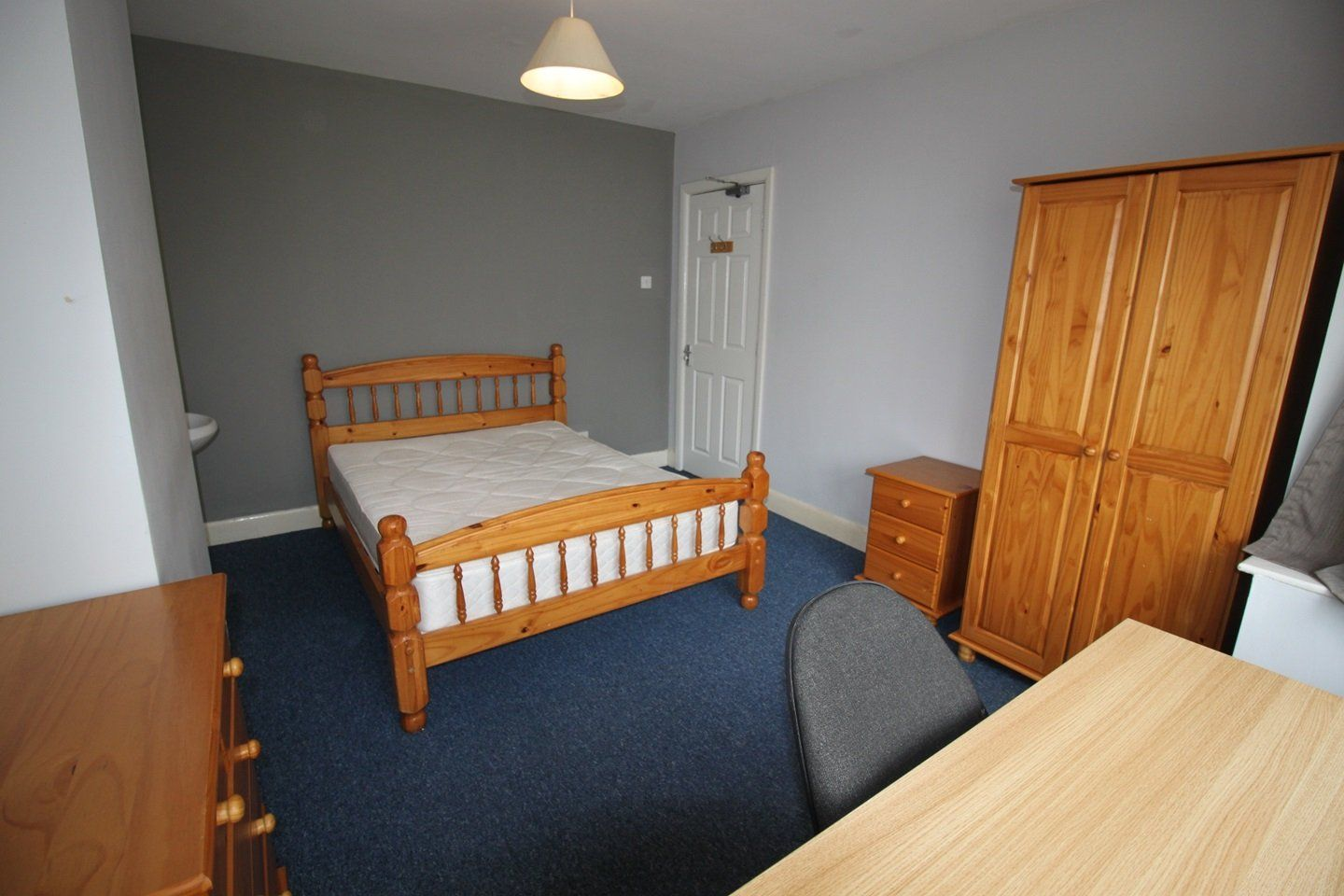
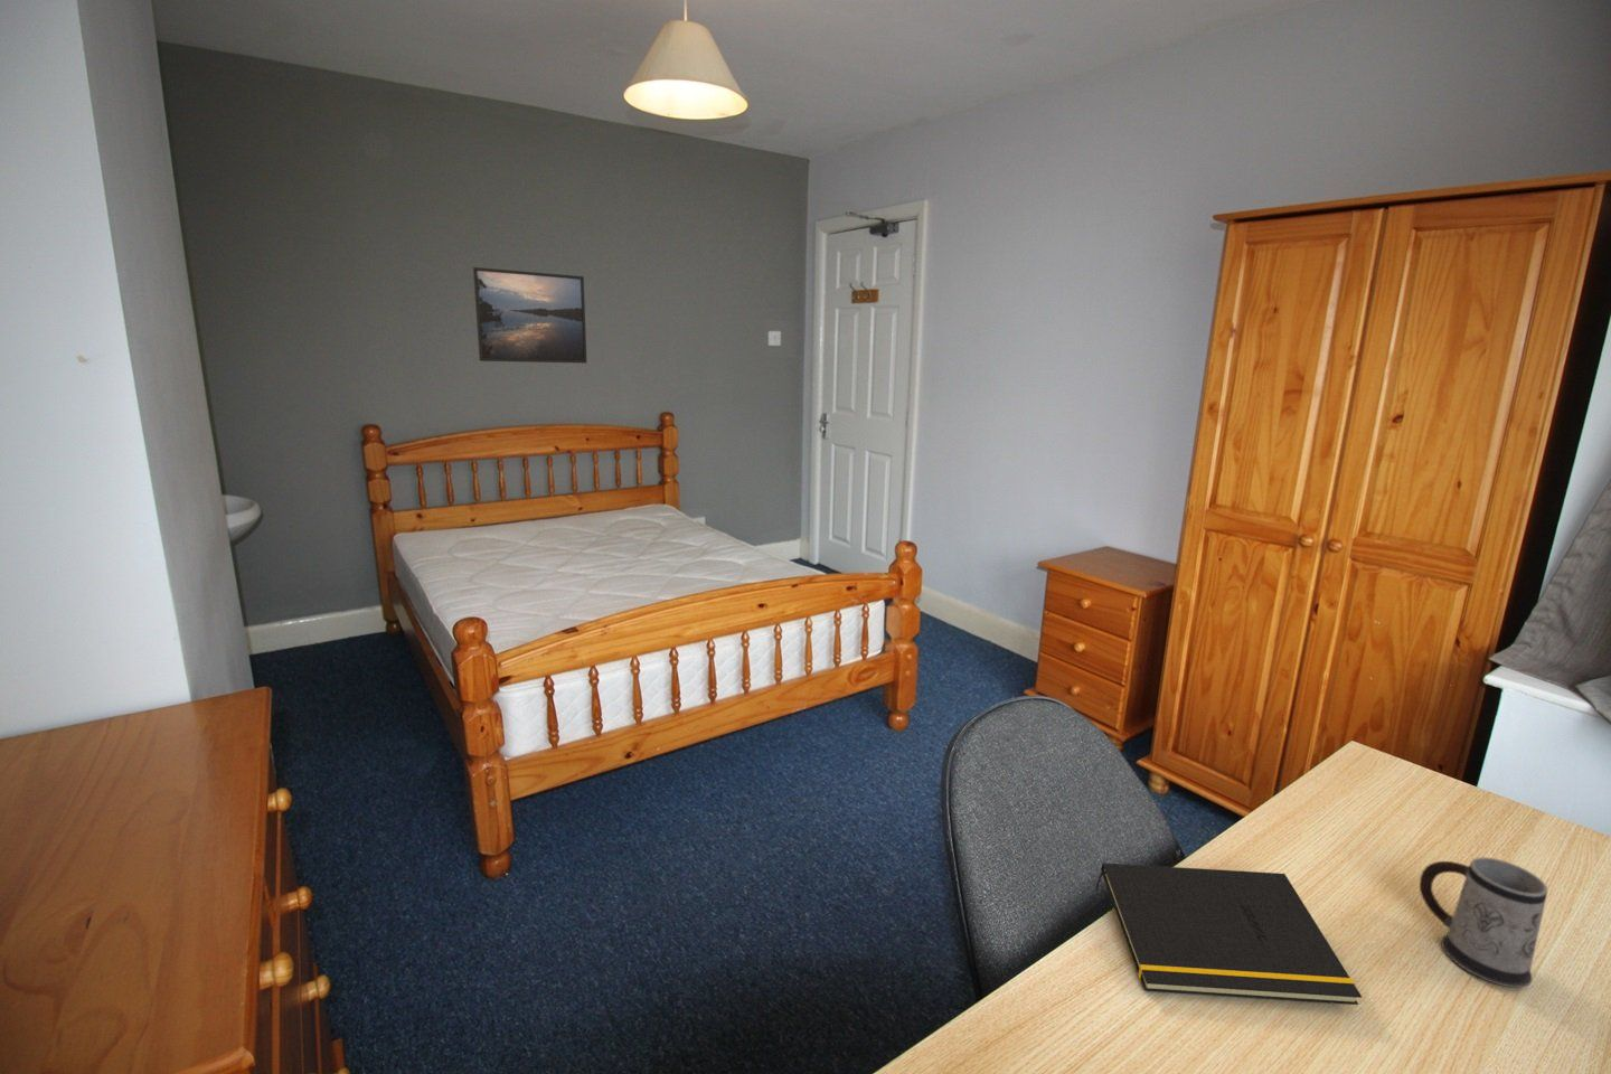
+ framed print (532, 316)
+ mug (1477, 909)
+ notepad (1219, 928)
